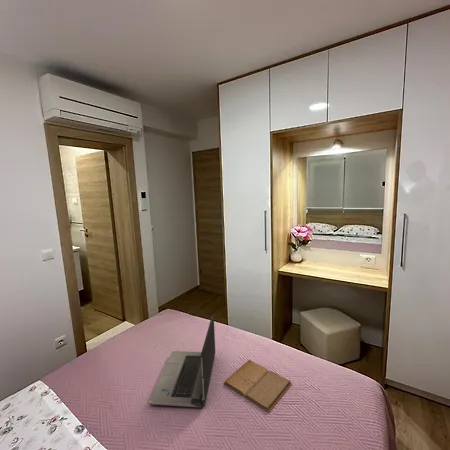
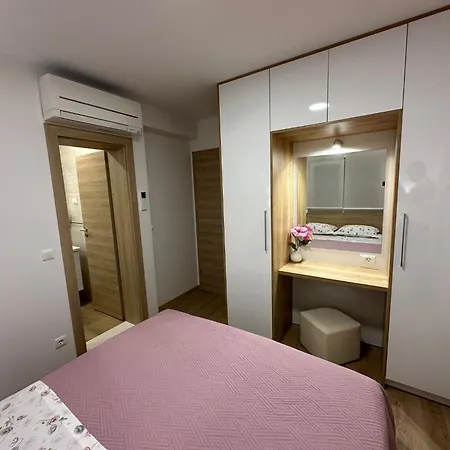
- book (257, 382)
- laptop computer (185, 354)
